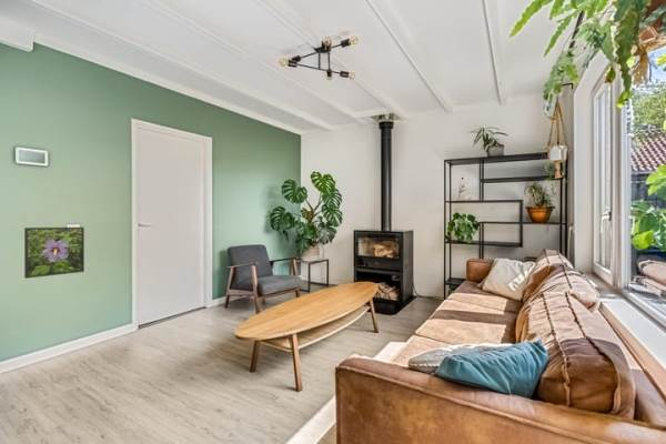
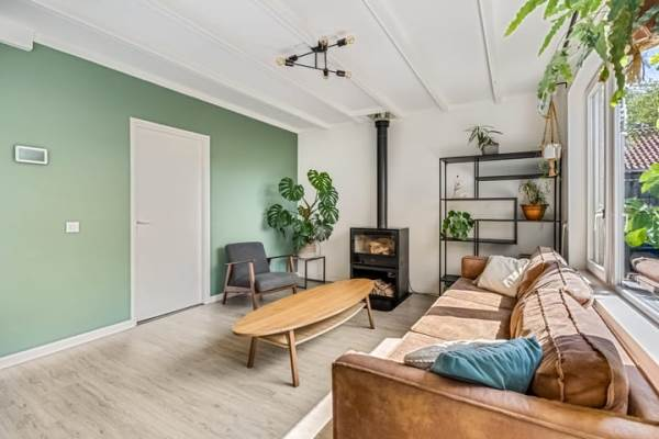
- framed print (56, 251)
